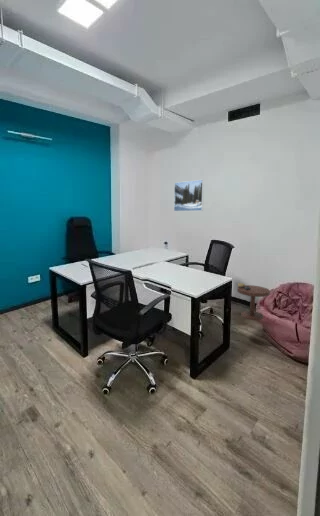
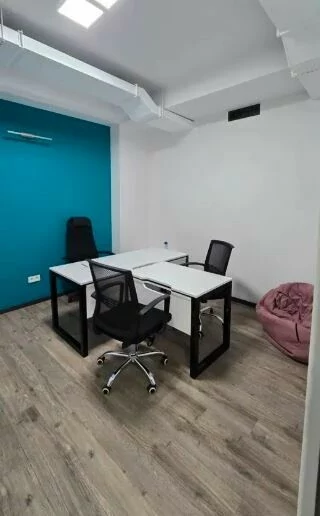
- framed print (188, 196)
- side table (251, 313)
